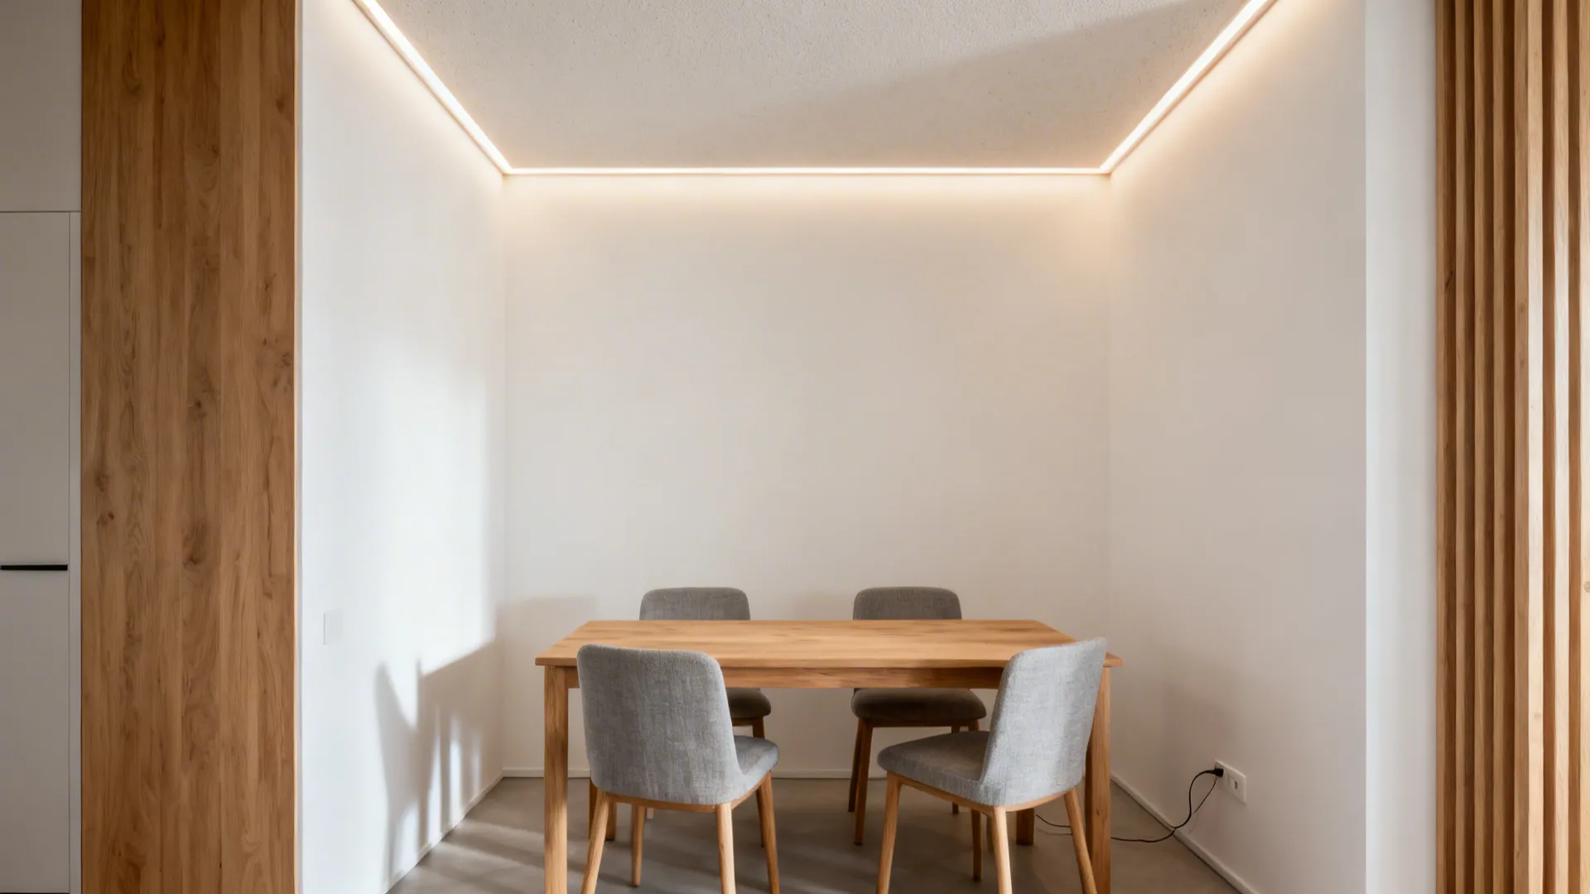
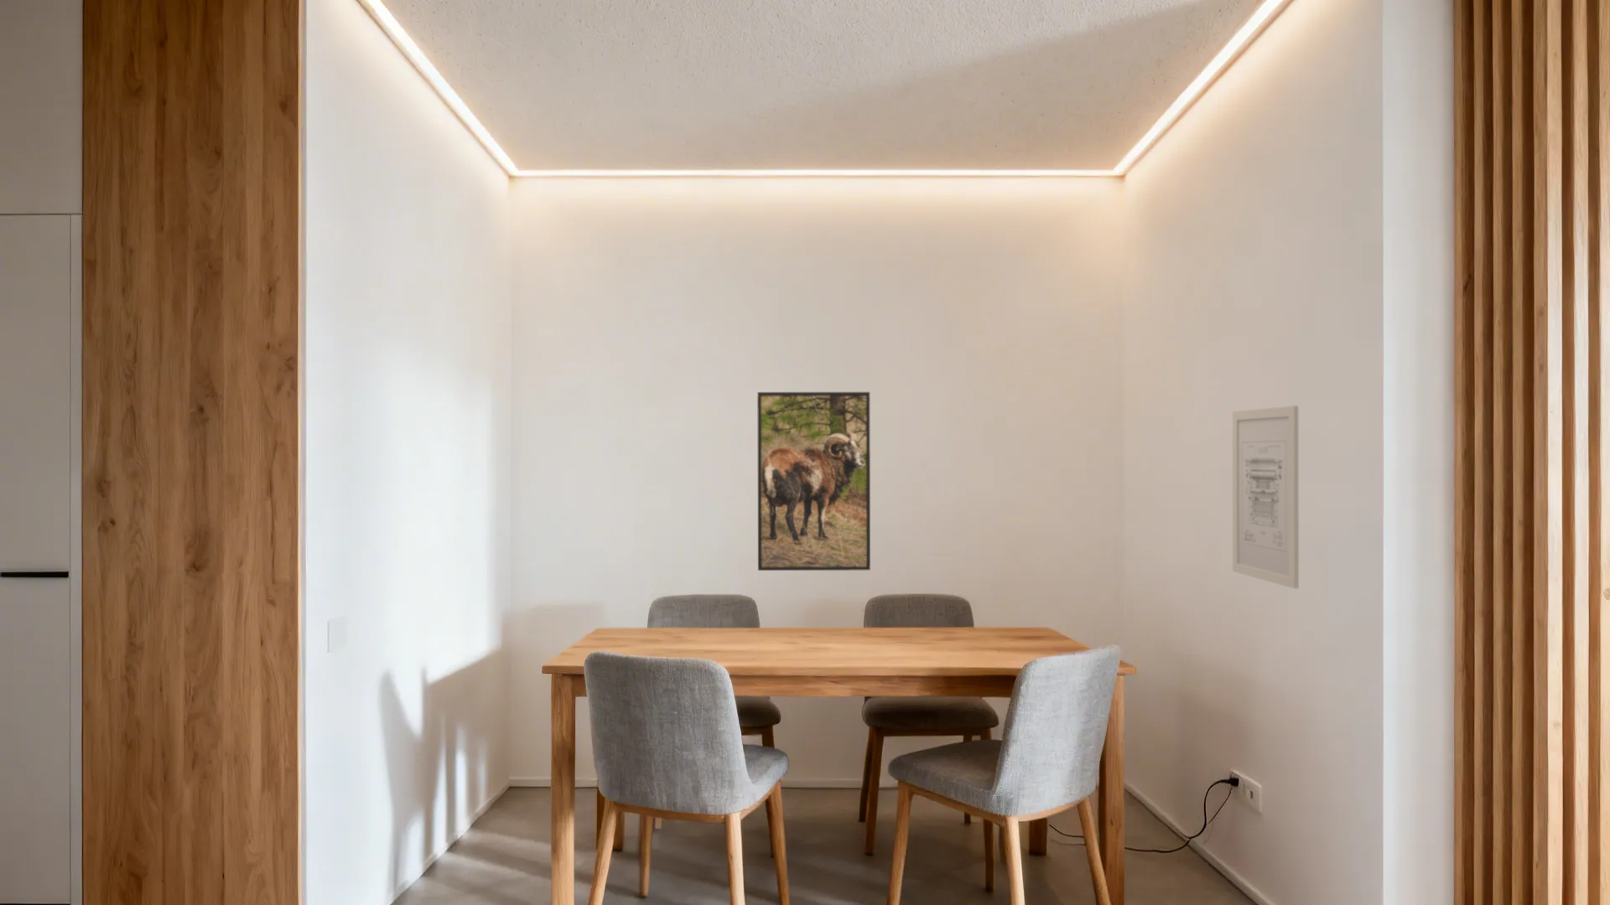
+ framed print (814, 481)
+ wall art (1263, 494)
